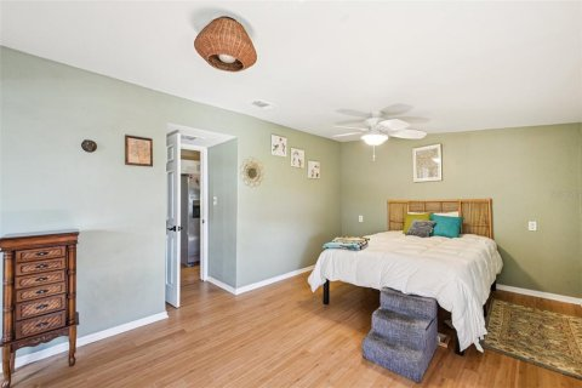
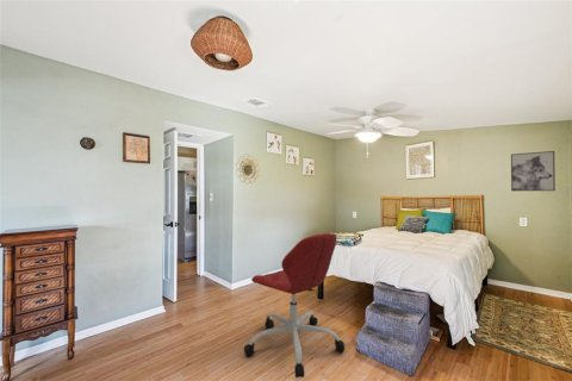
+ wall art (531, 171)
+ office chair (292, 286)
